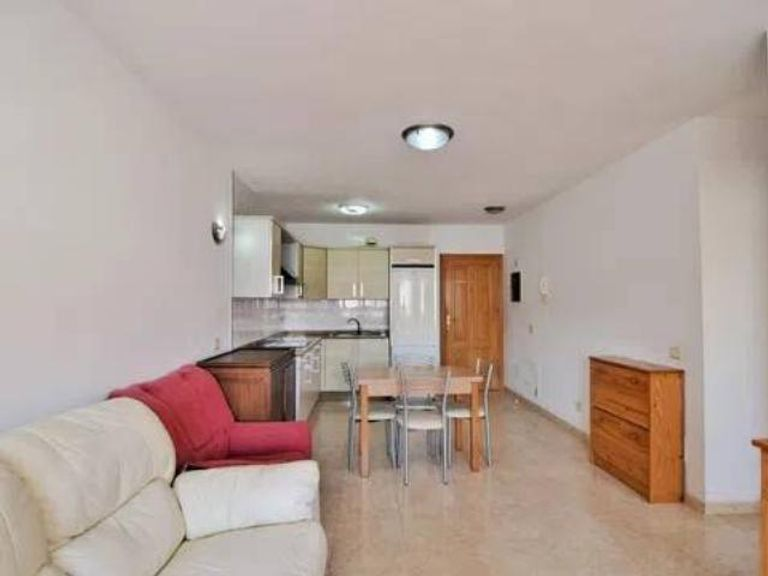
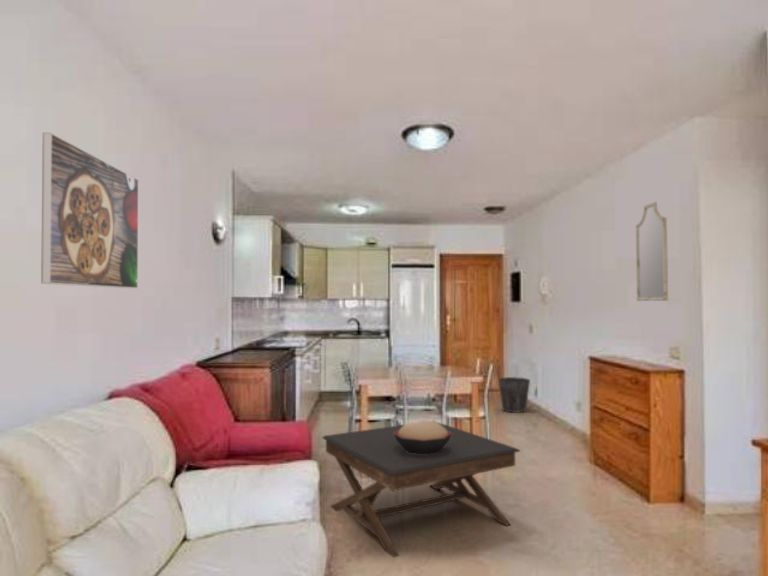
+ waste bin (514, 394)
+ home mirror (650, 252)
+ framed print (97, 223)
+ coffee table (416, 478)
+ decorative bowl (422, 434)
